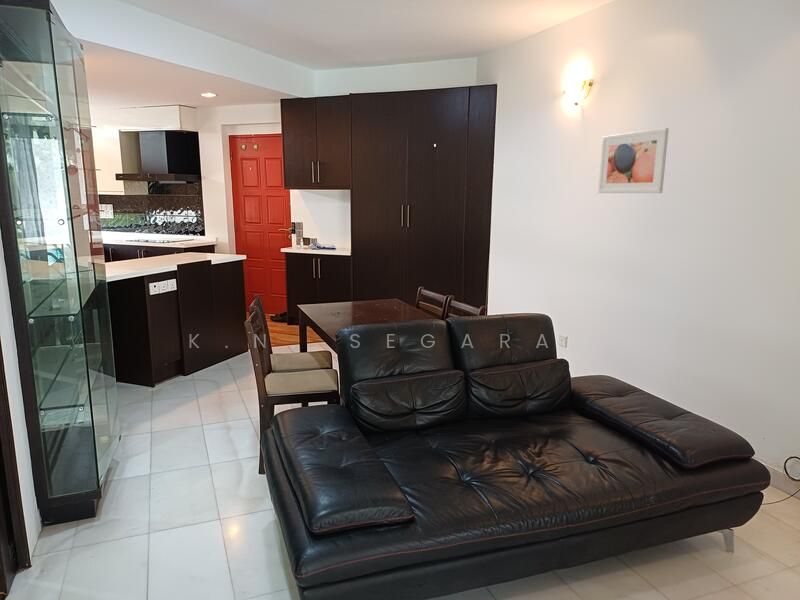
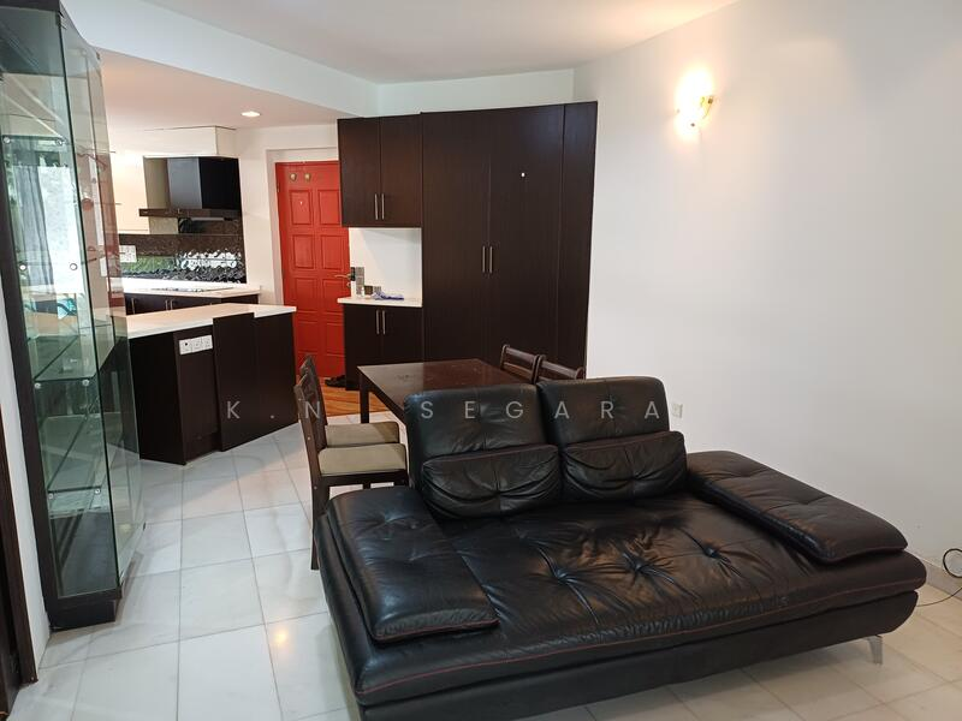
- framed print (630, 163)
